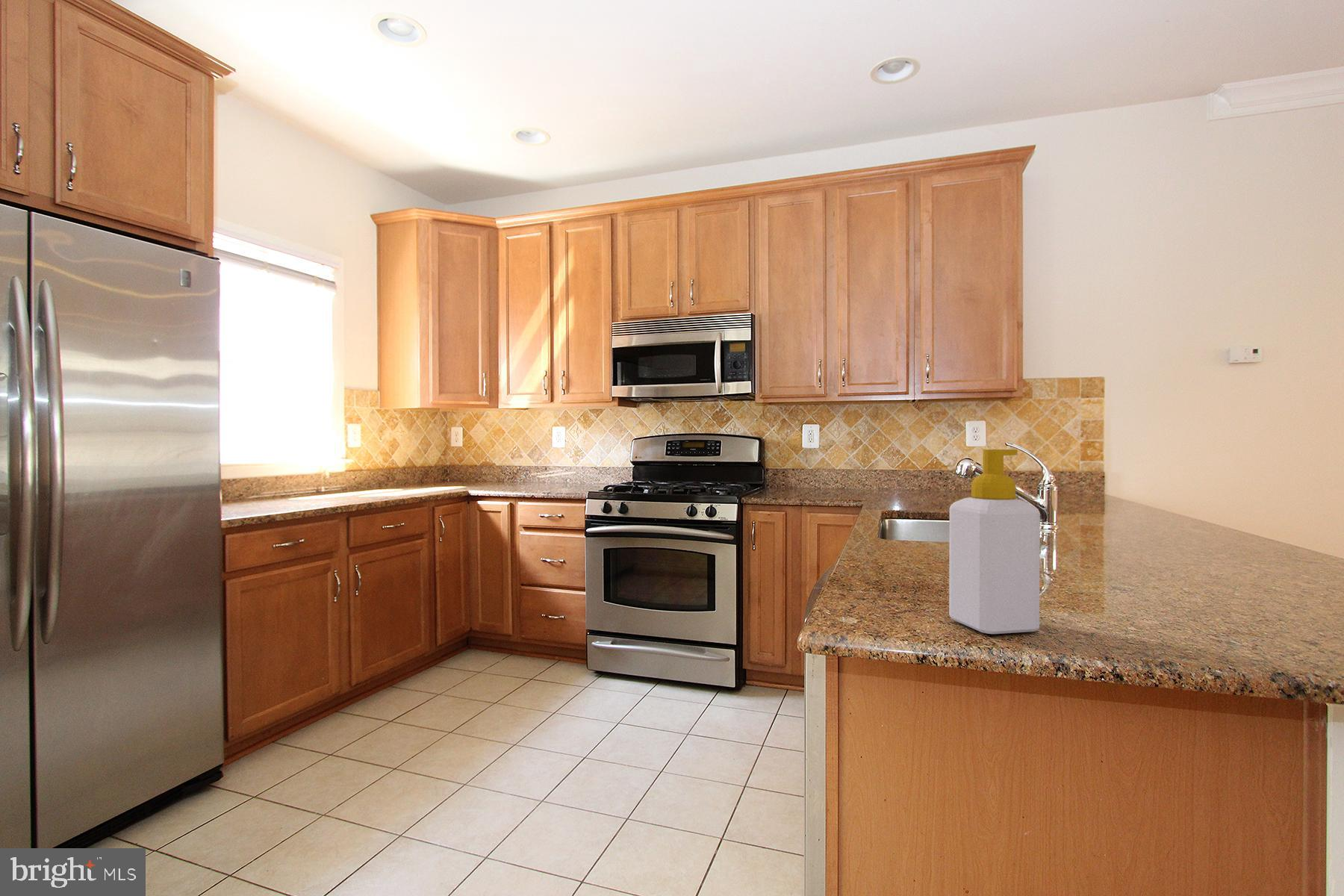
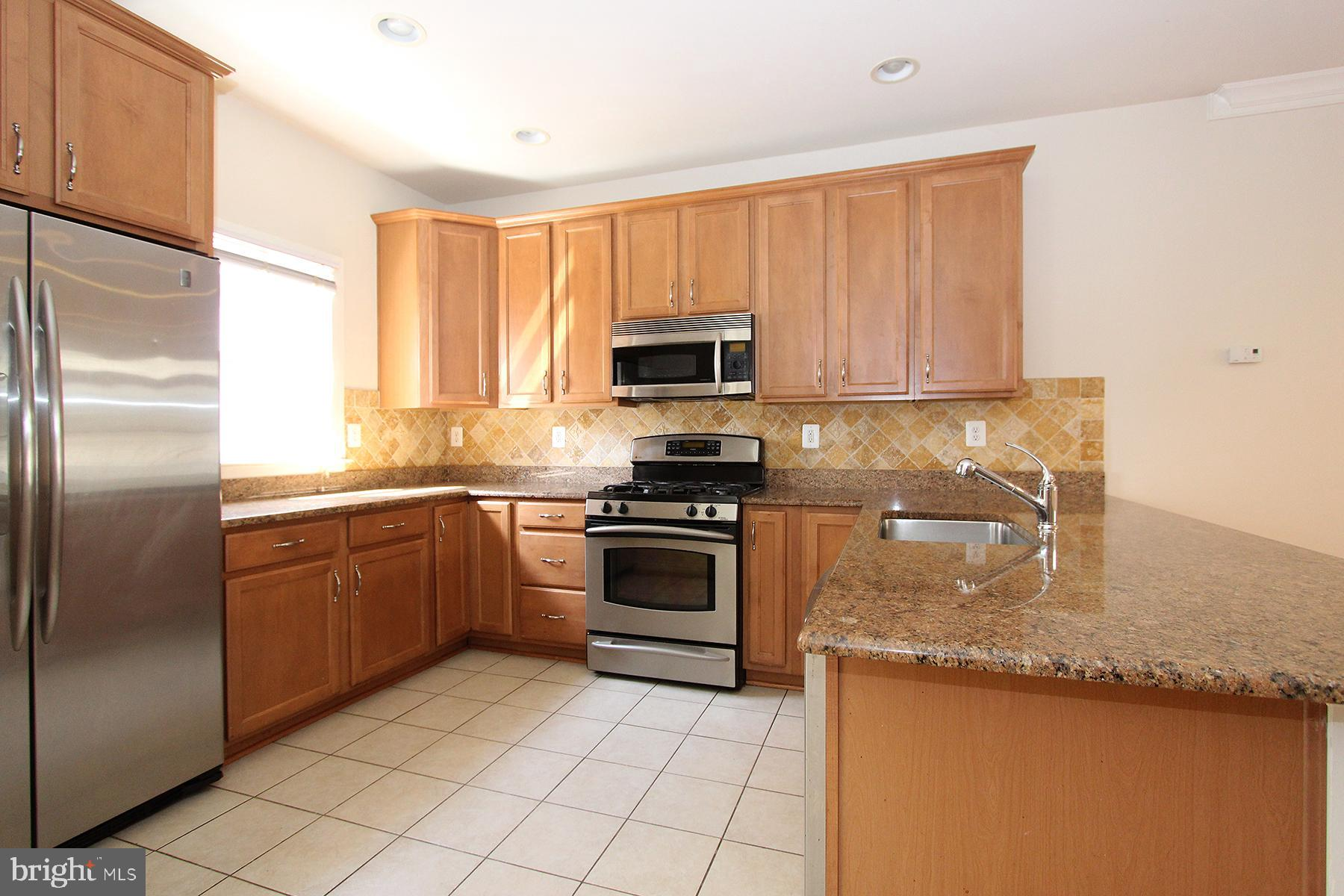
- soap bottle (992, 538)
